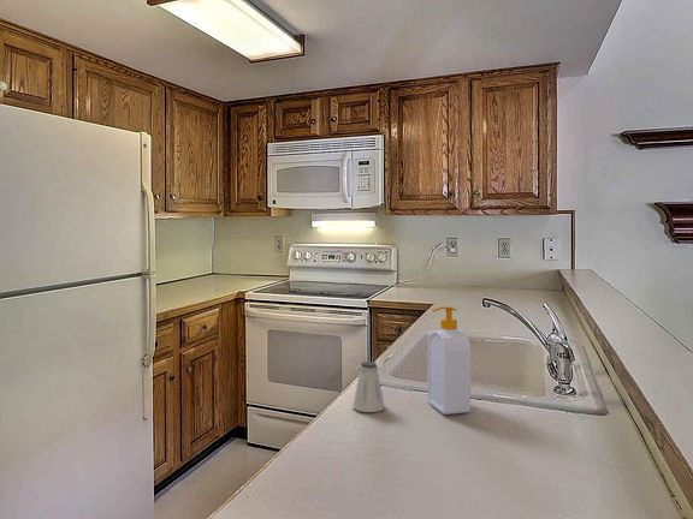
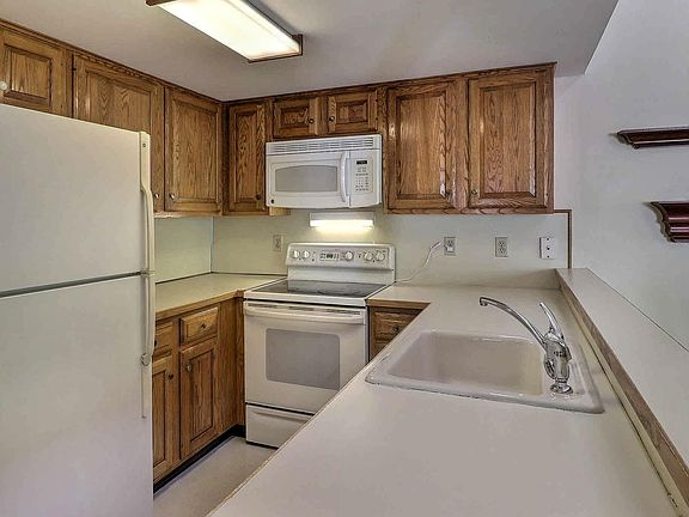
- saltshaker (368, 384)
- soap bottle (446, 357)
